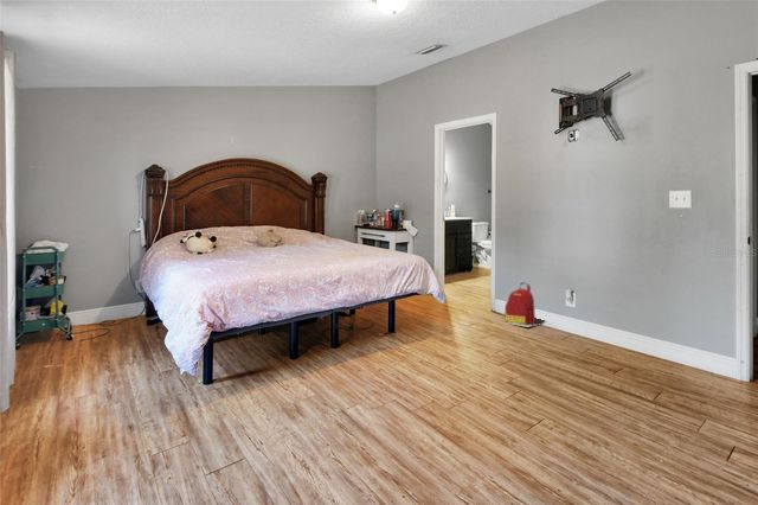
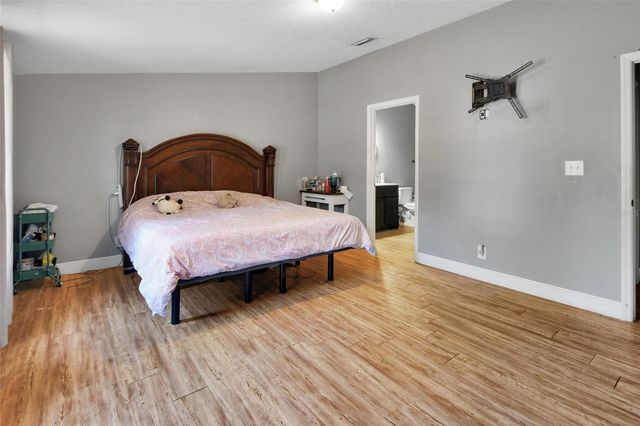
- backpack (519, 302)
